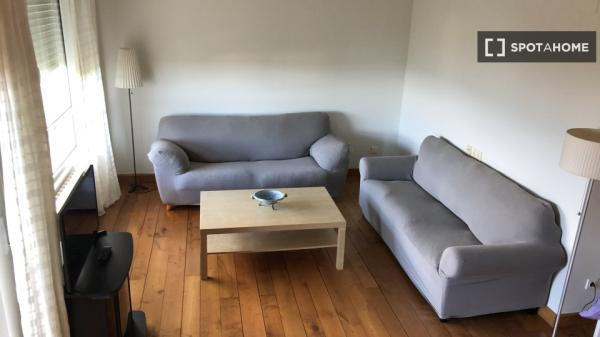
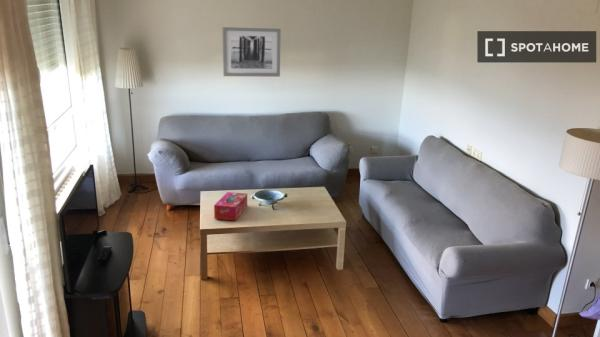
+ wall art (251, 52)
+ tissue box (231, 205)
